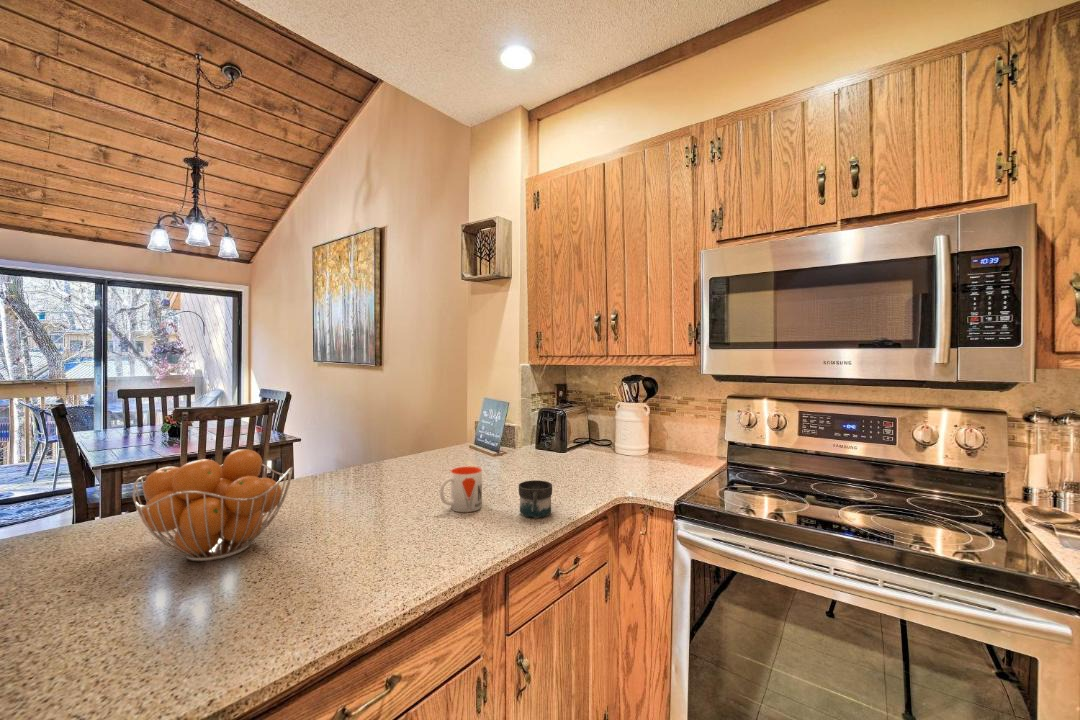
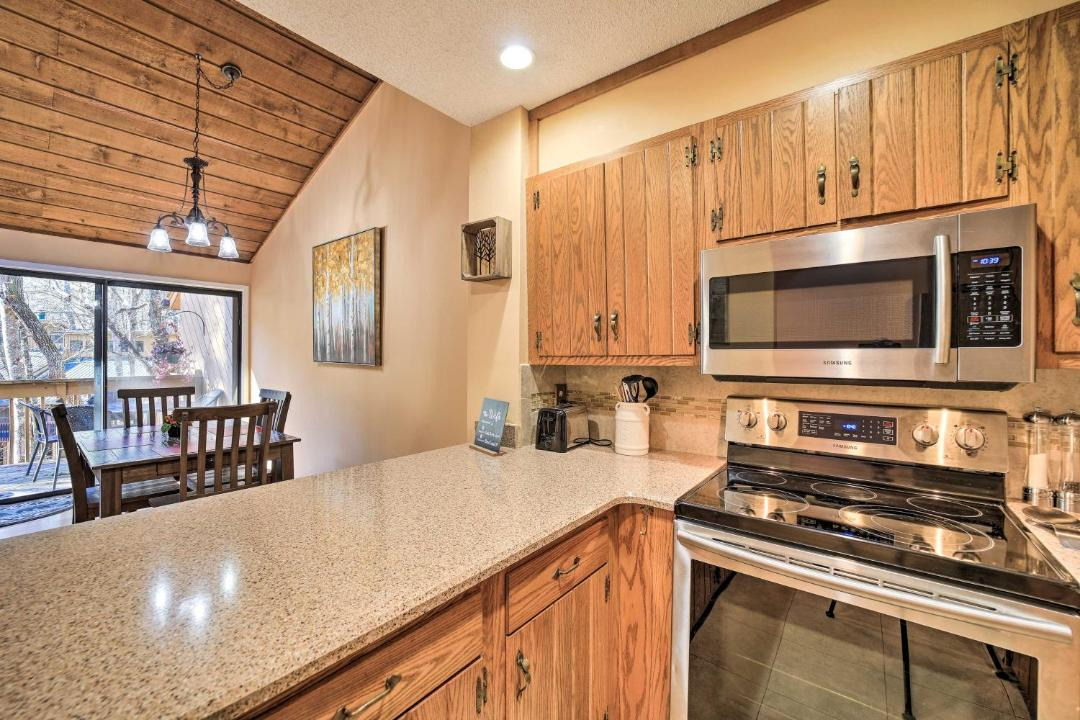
- fruit basket (218, 501)
- mug (460, 489)
- mug (537, 500)
